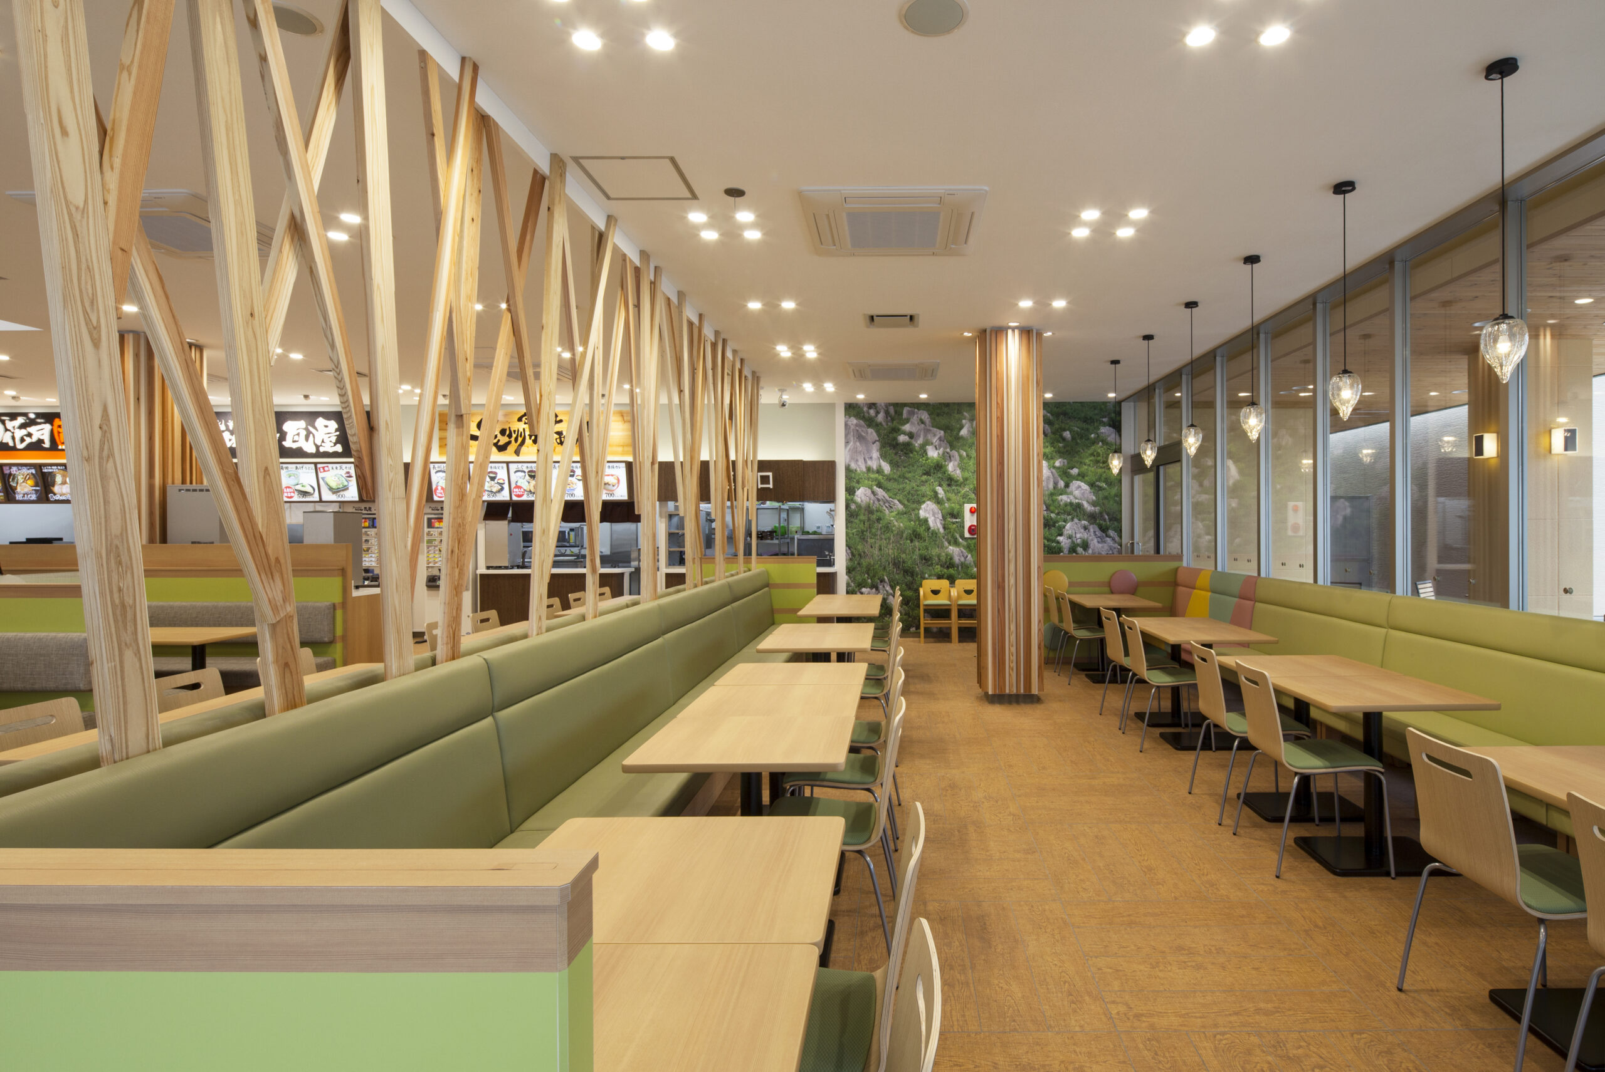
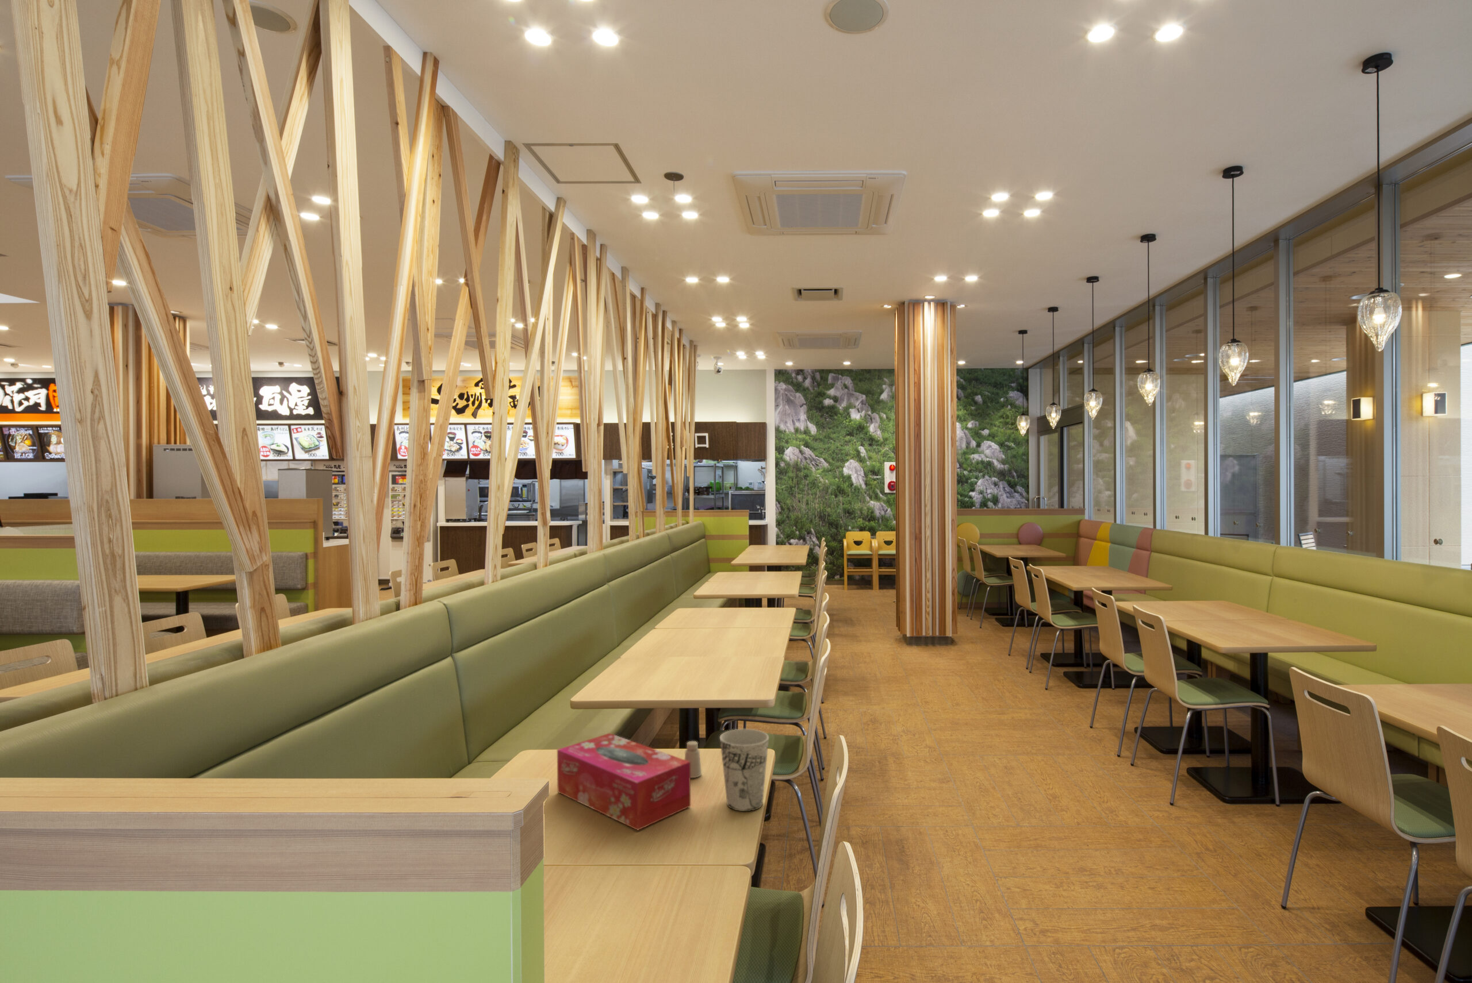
+ cup (744, 770)
+ saltshaker (693, 758)
+ tissue box (622, 777)
